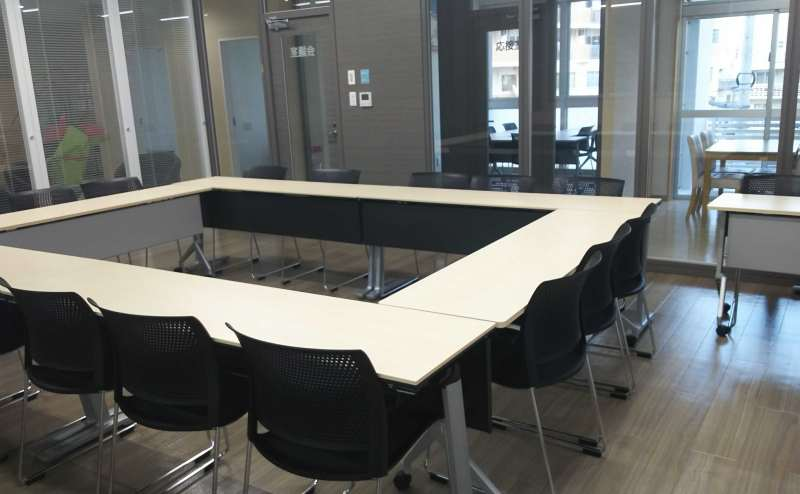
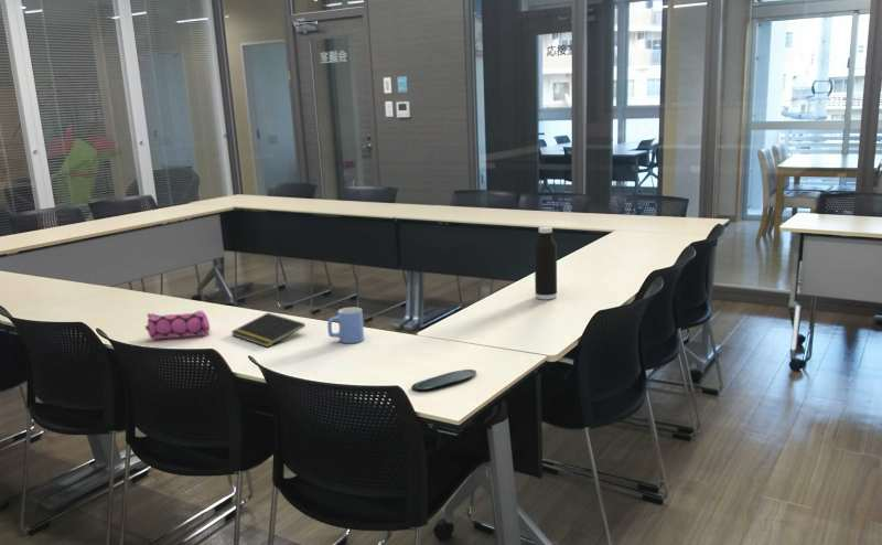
+ oval tray (444, 378)
+ water bottle (546, 263)
+ notepad (267, 329)
+ pencil case (178, 323)
+ mug (345, 325)
